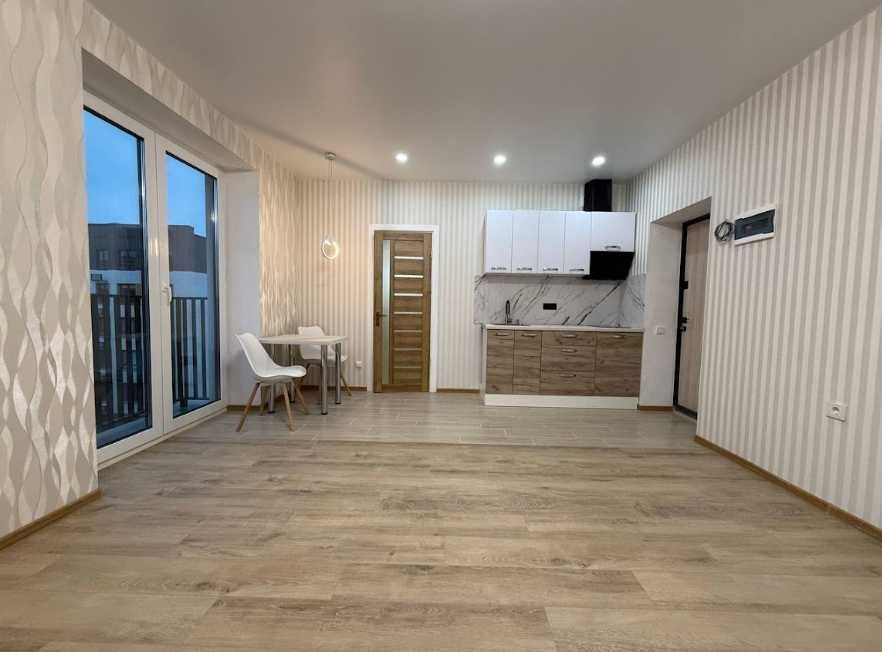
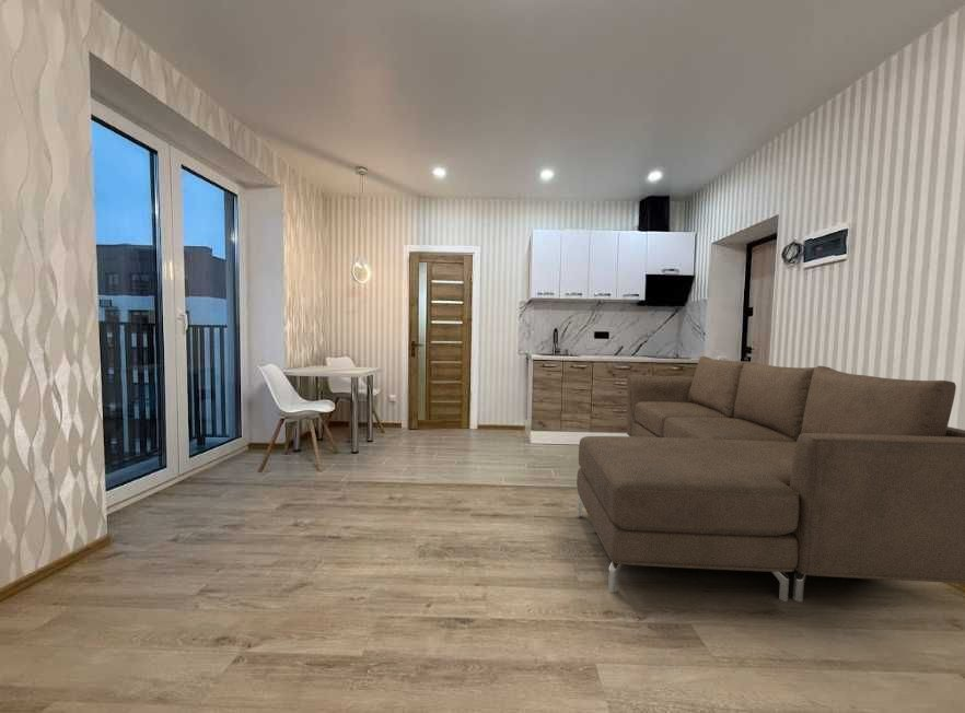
+ sofa (684, 429)
